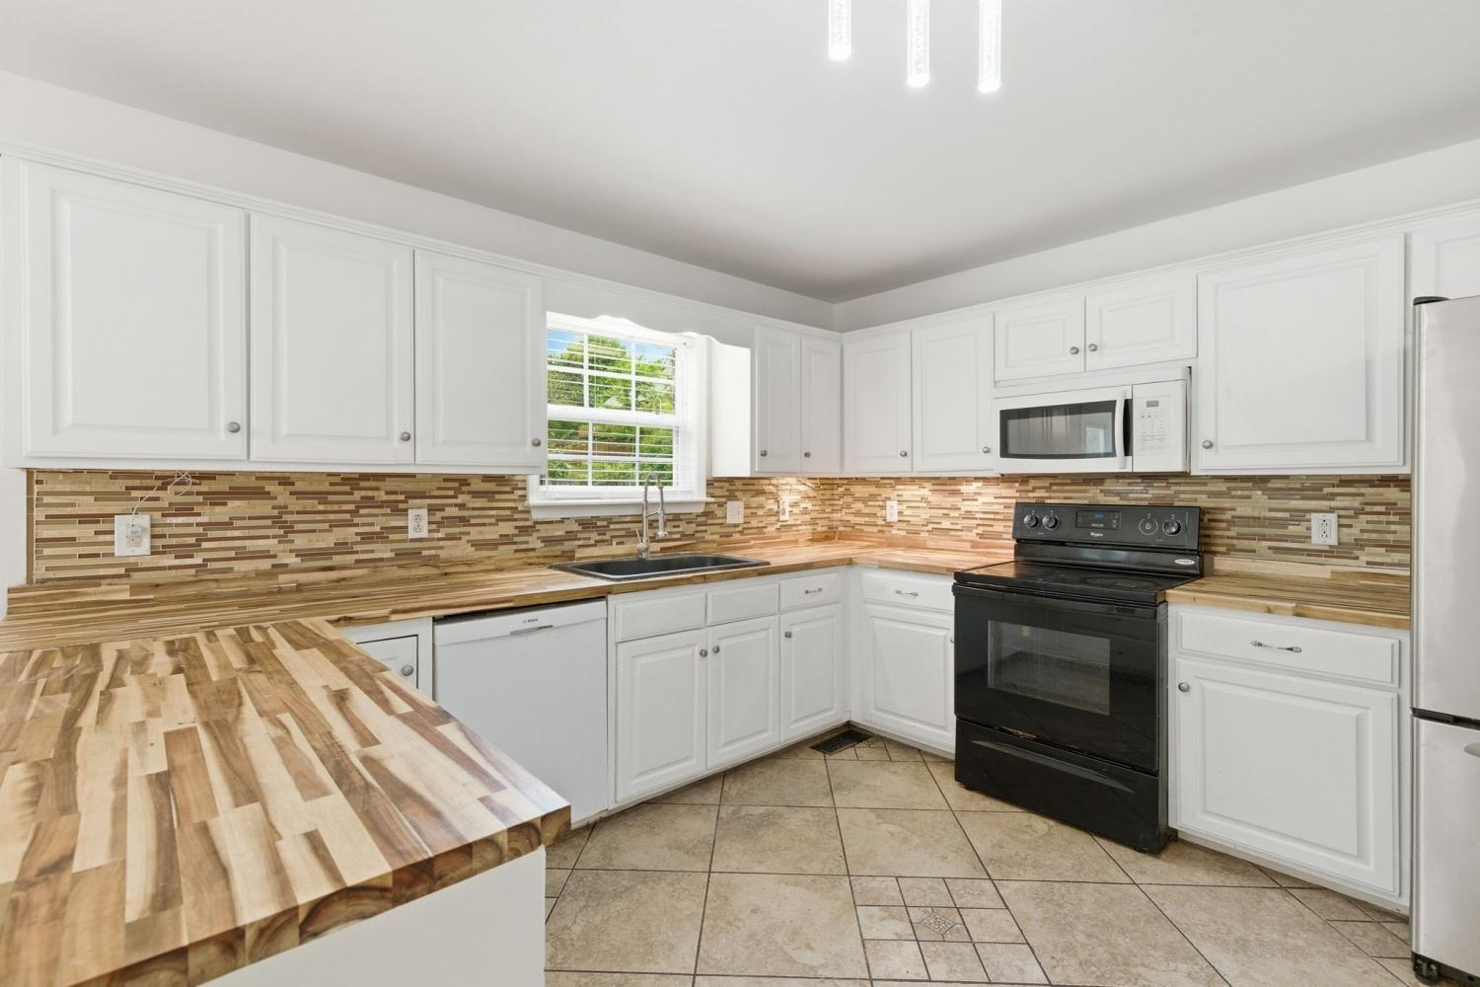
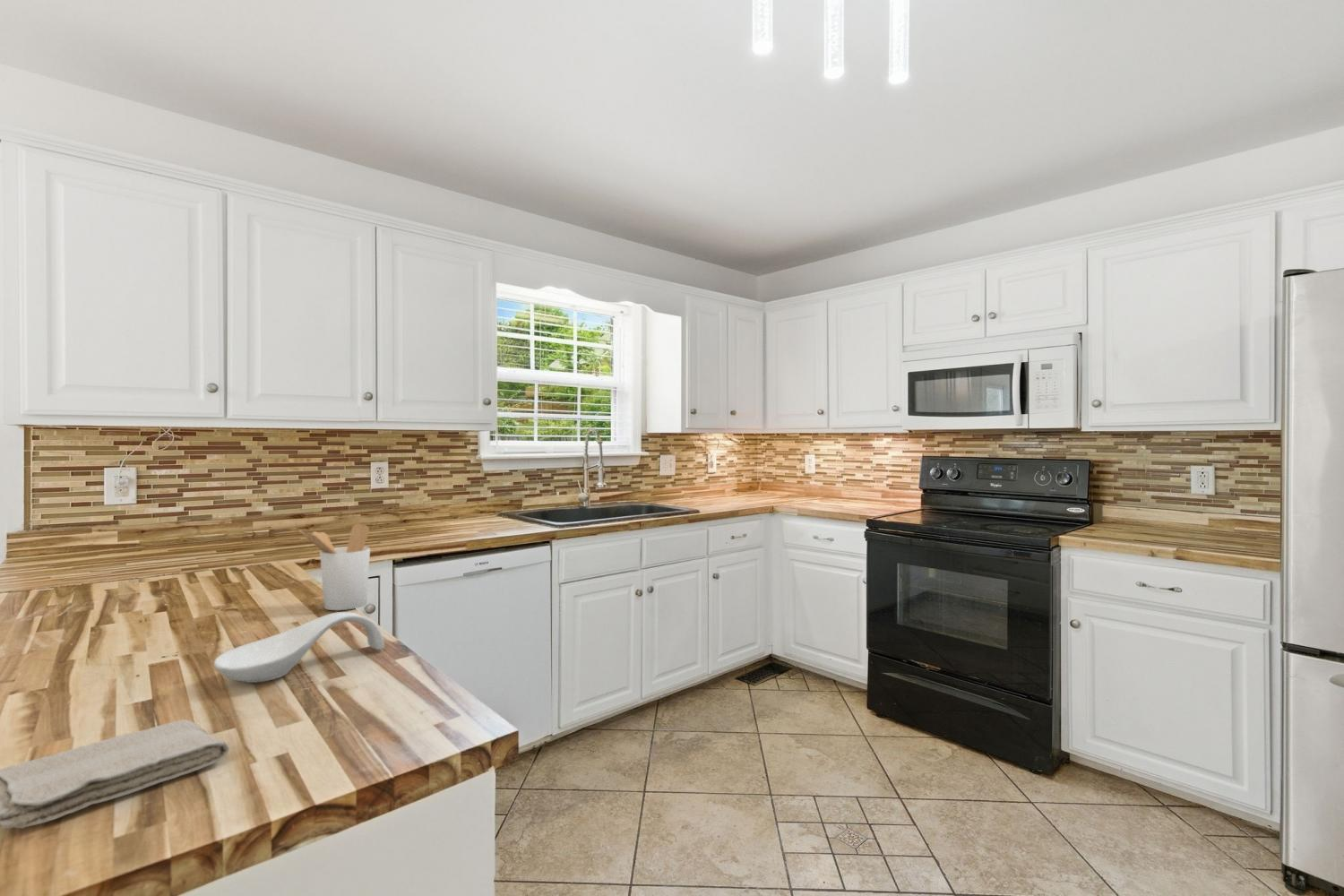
+ spoon rest (304, 643)
+ washcloth (111, 764)
+ utensil holder (334, 565)
